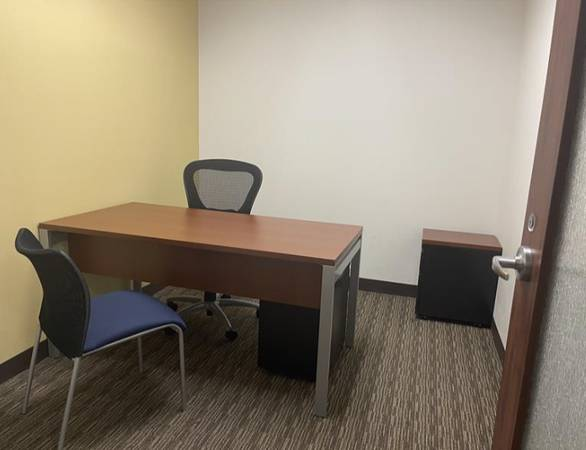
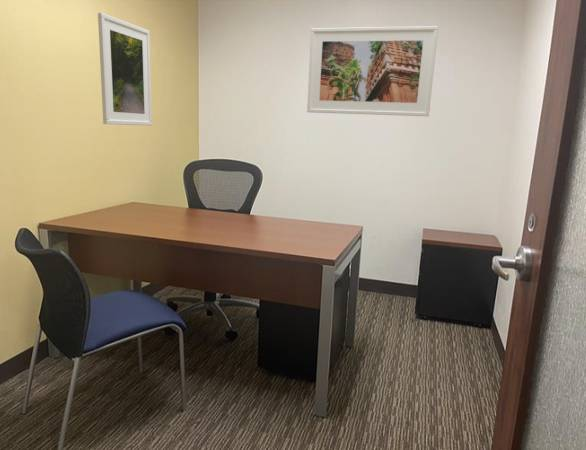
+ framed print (369, 71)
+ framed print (127, 74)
